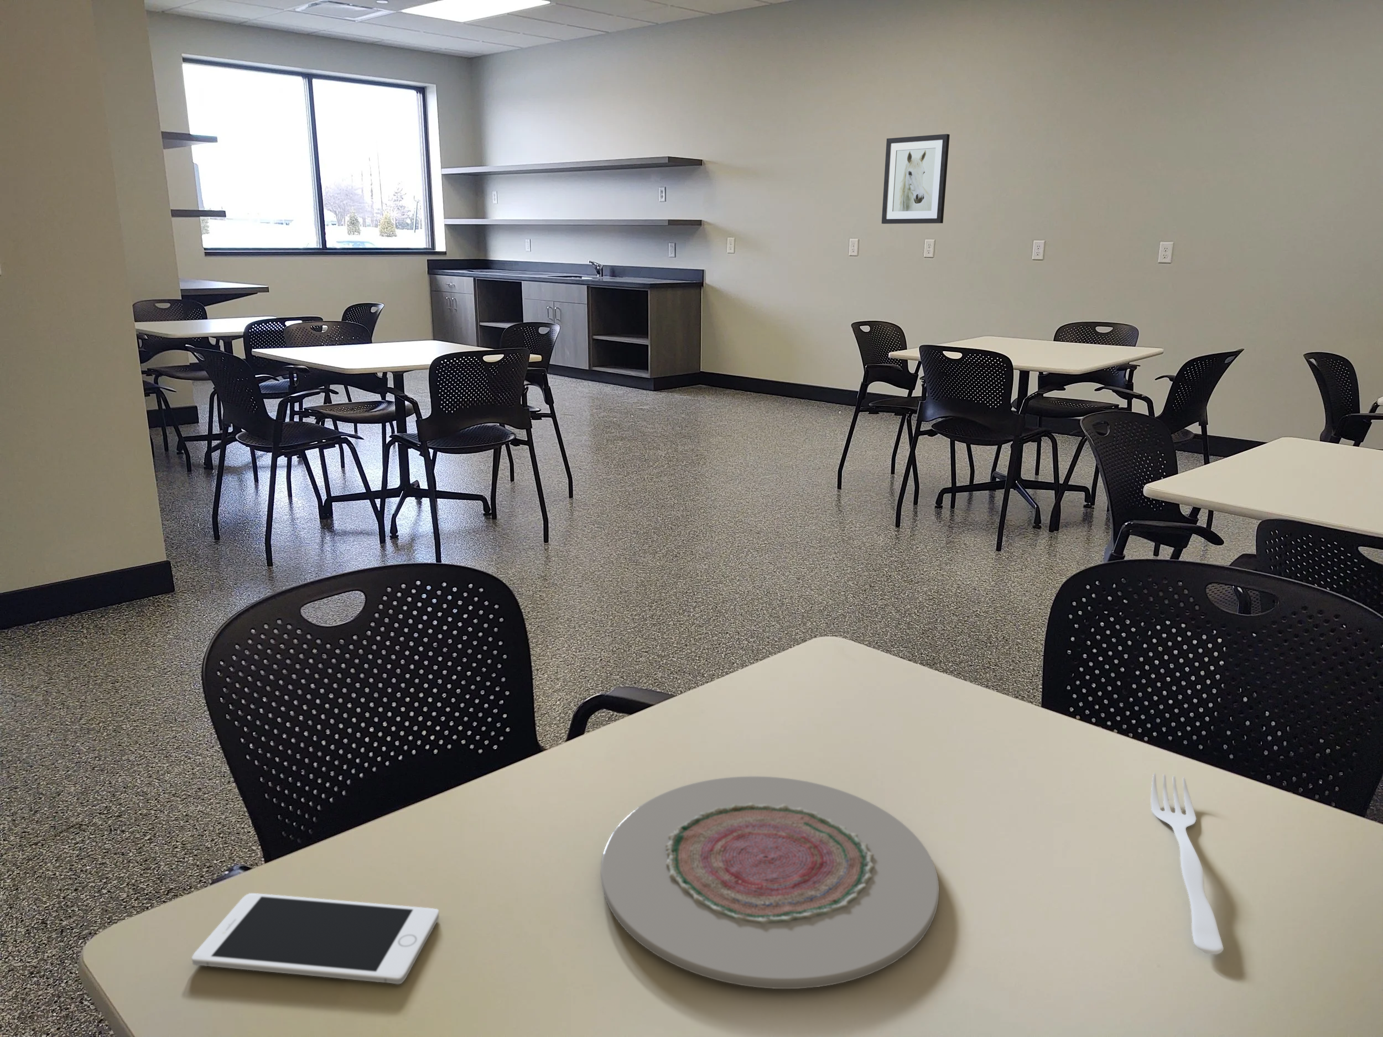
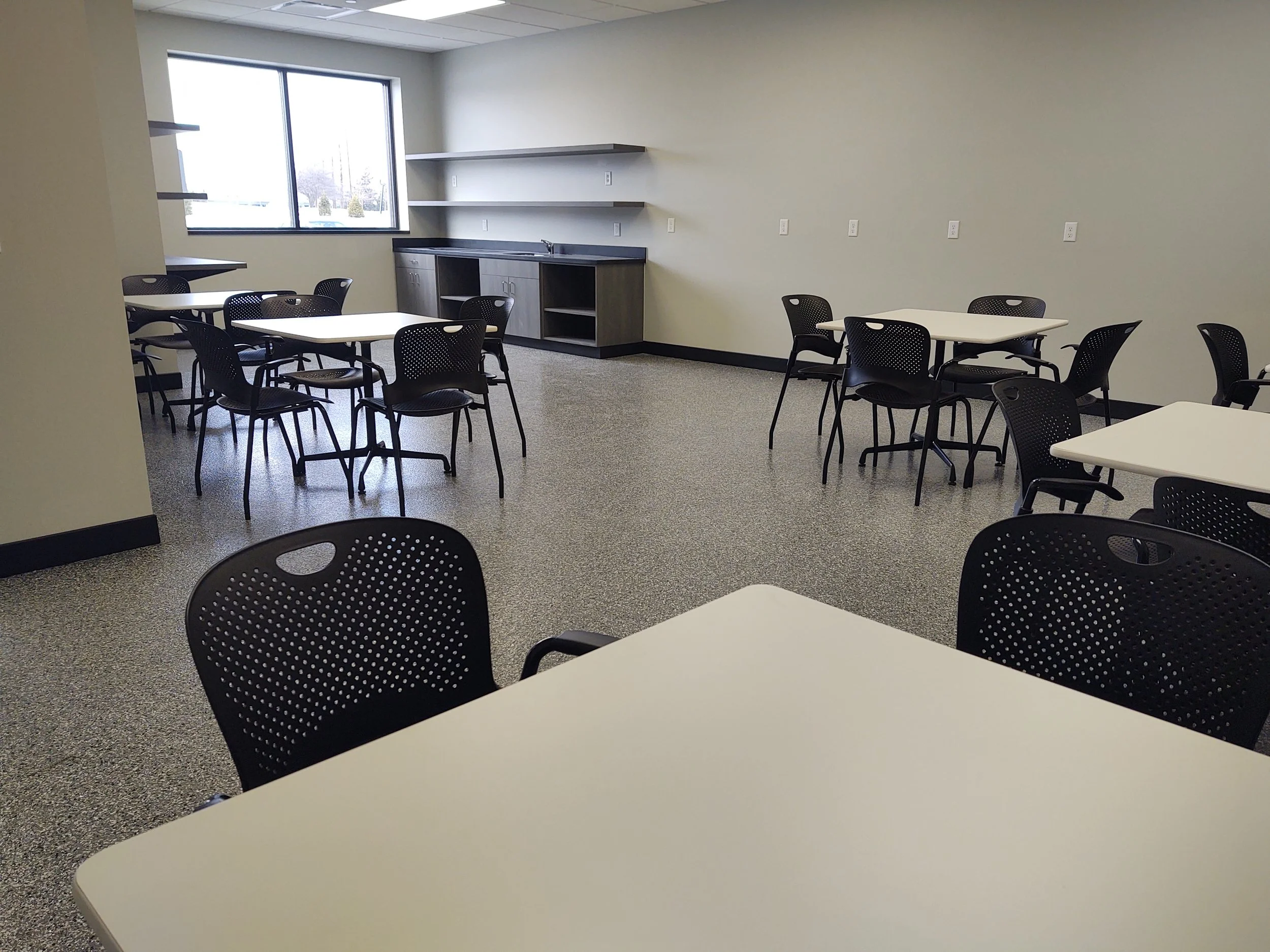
- fork (1187, 850)
- wall art (915, 181)
- plate (768, 864)
- cell phone (320, 936)
